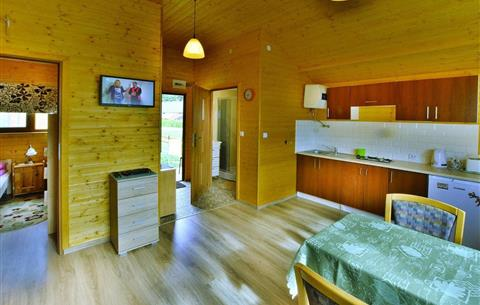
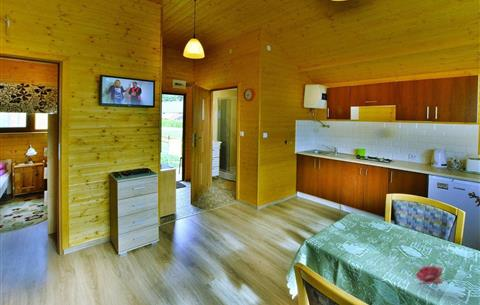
+ flower (429, 277)
